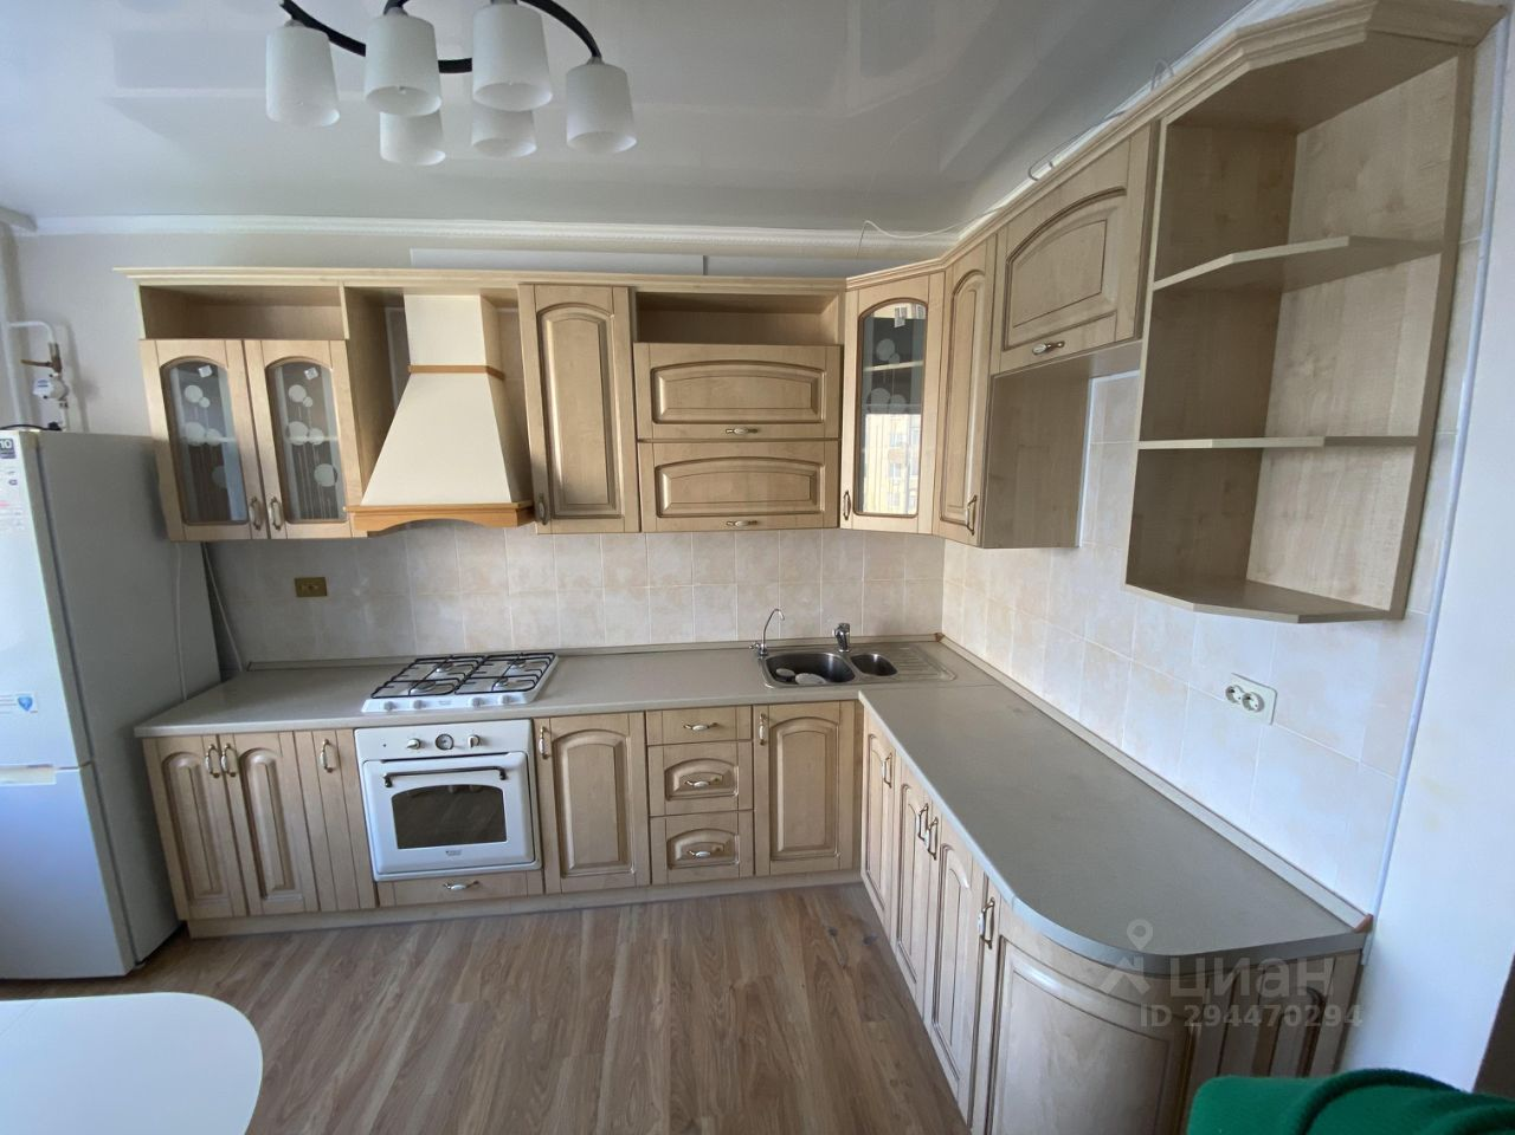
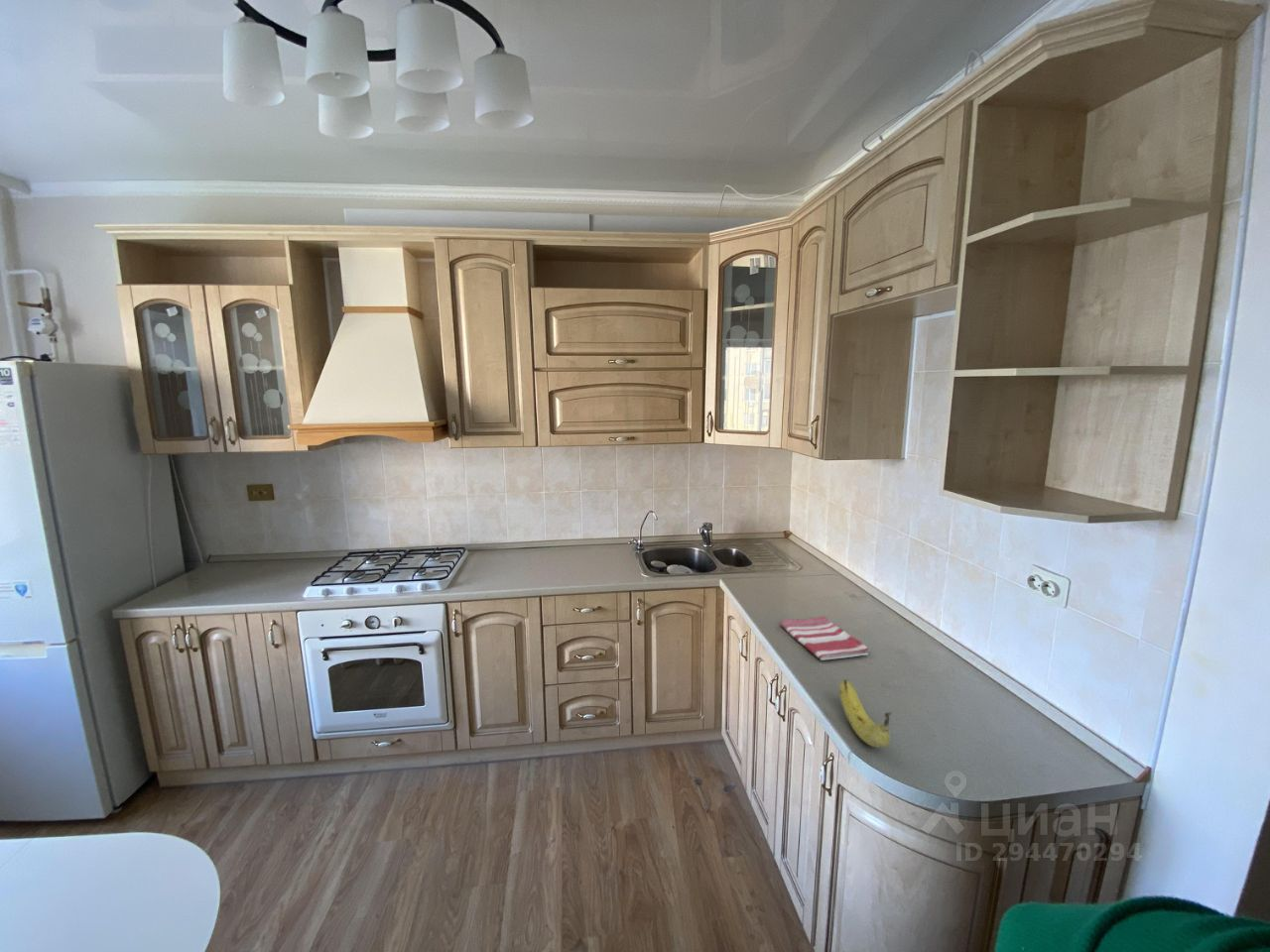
+ fruit (864, 710)
+ dish towel (822, 636)
